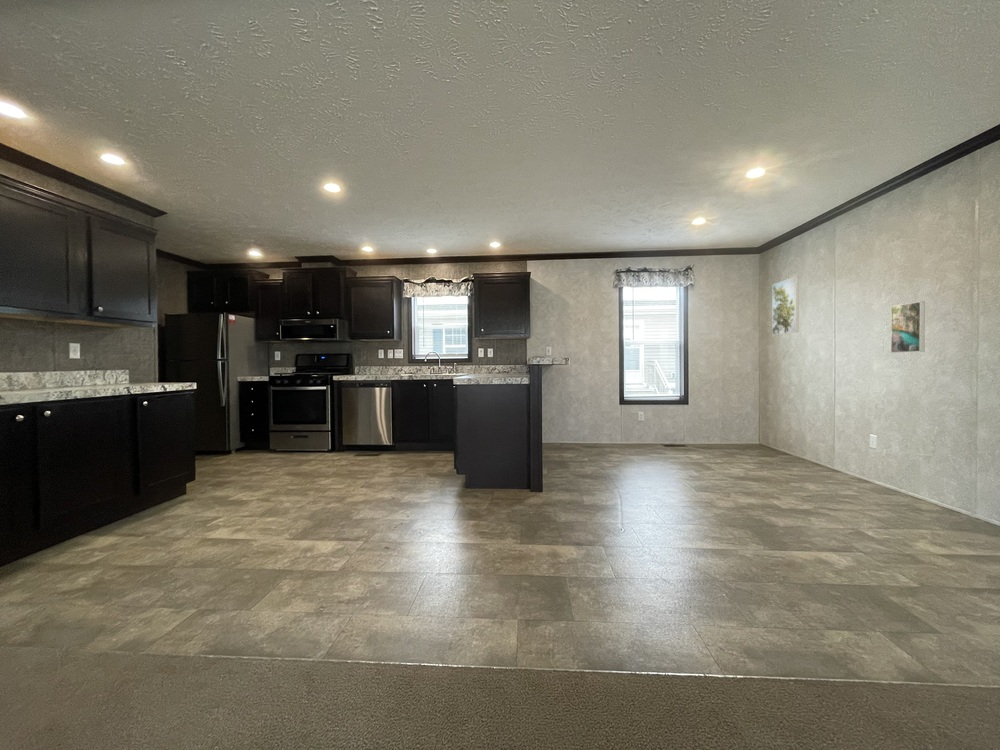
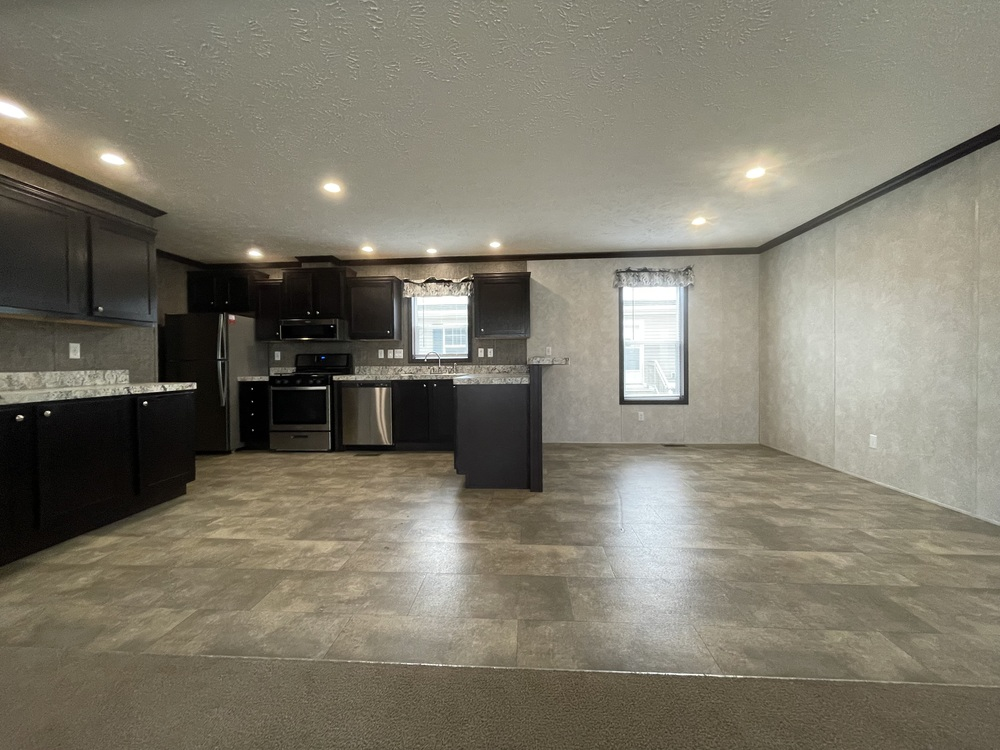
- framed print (907, 328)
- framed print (784, 307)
